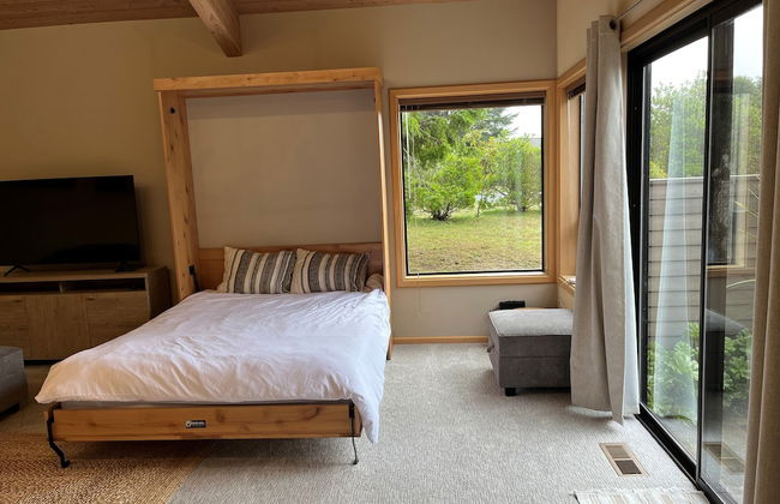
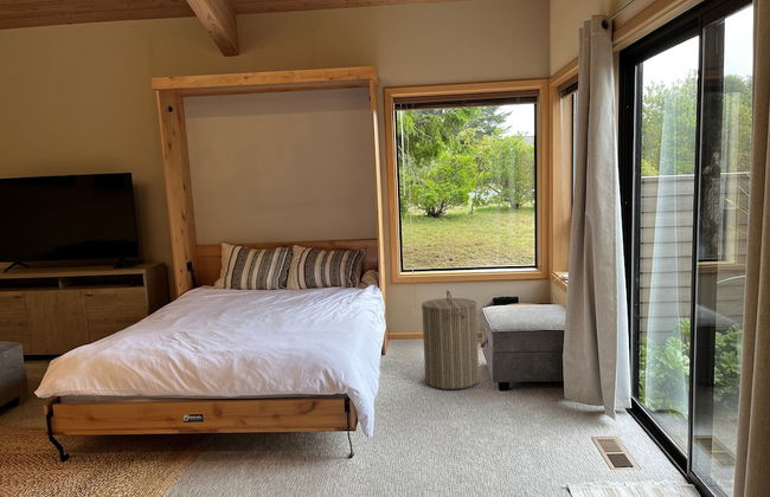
+ laundry hamper (450, 335)
